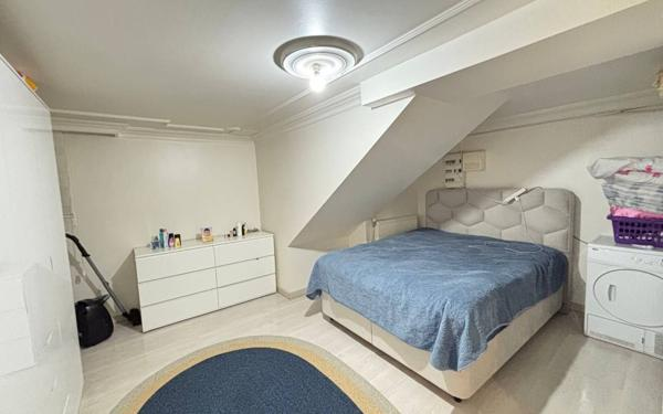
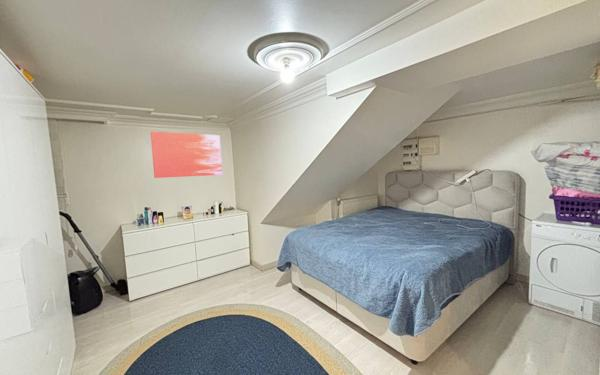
+ wall art (189, 155)
